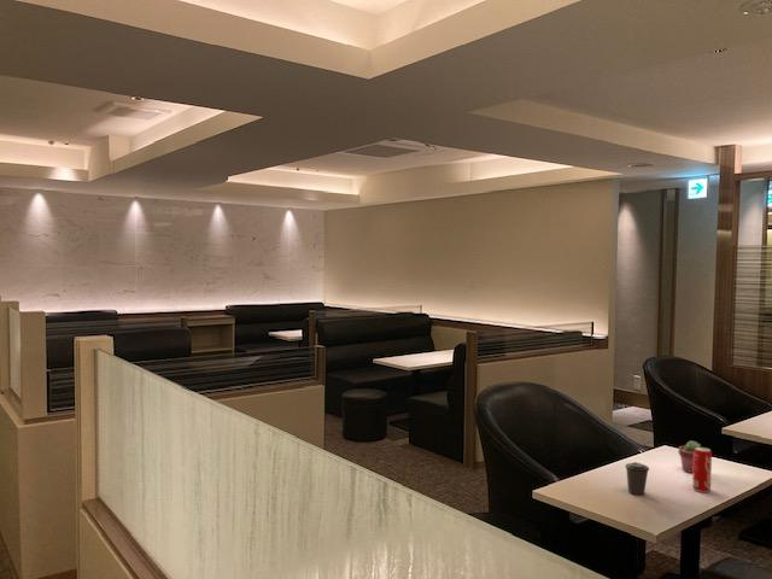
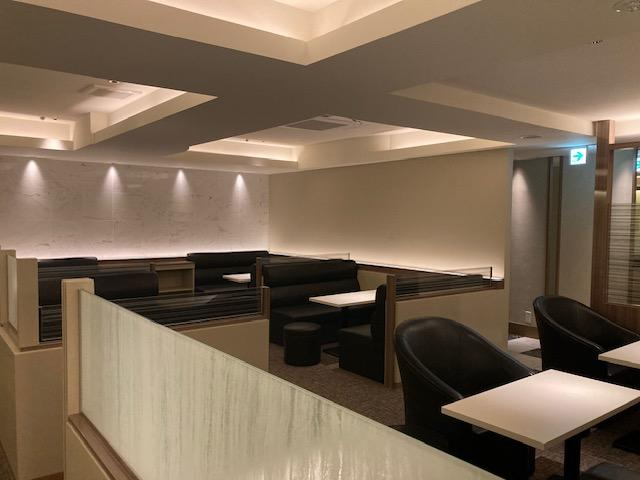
- potted succulent (690, 455)
- coffee cup (636, 478)
- beverage can (702, 469)
